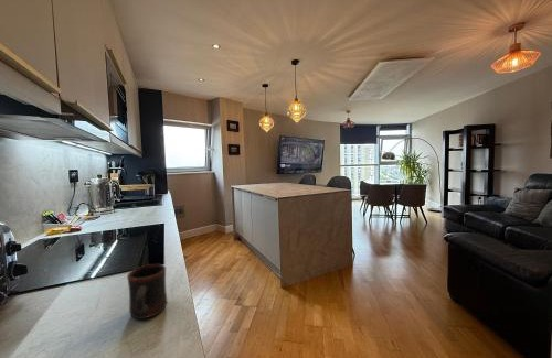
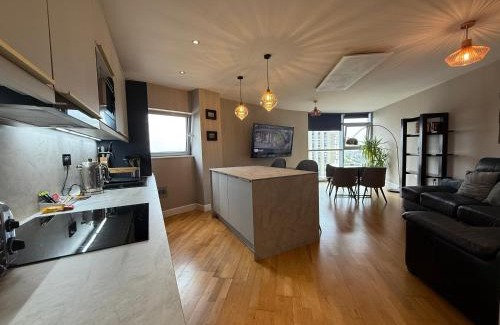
- mug (146, 294)
